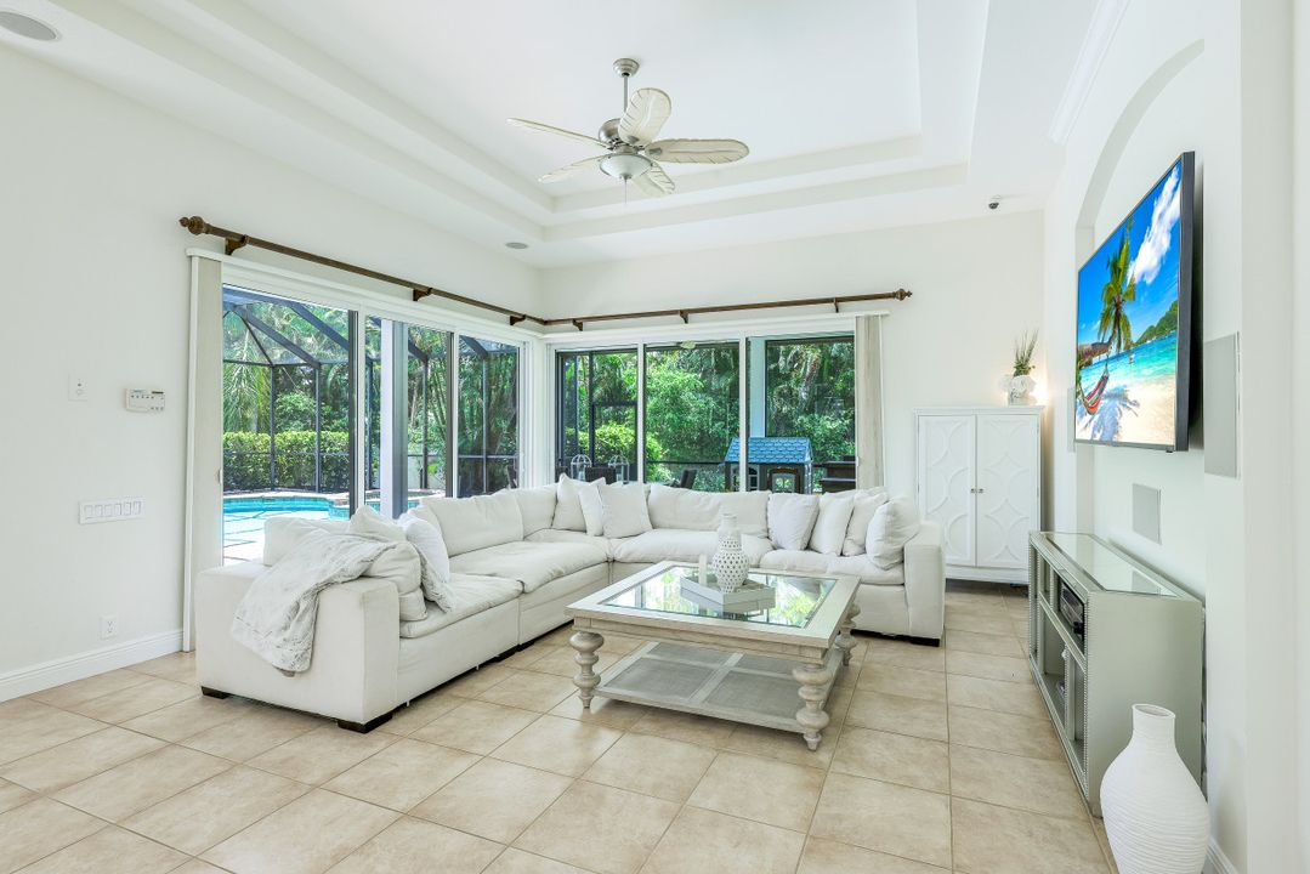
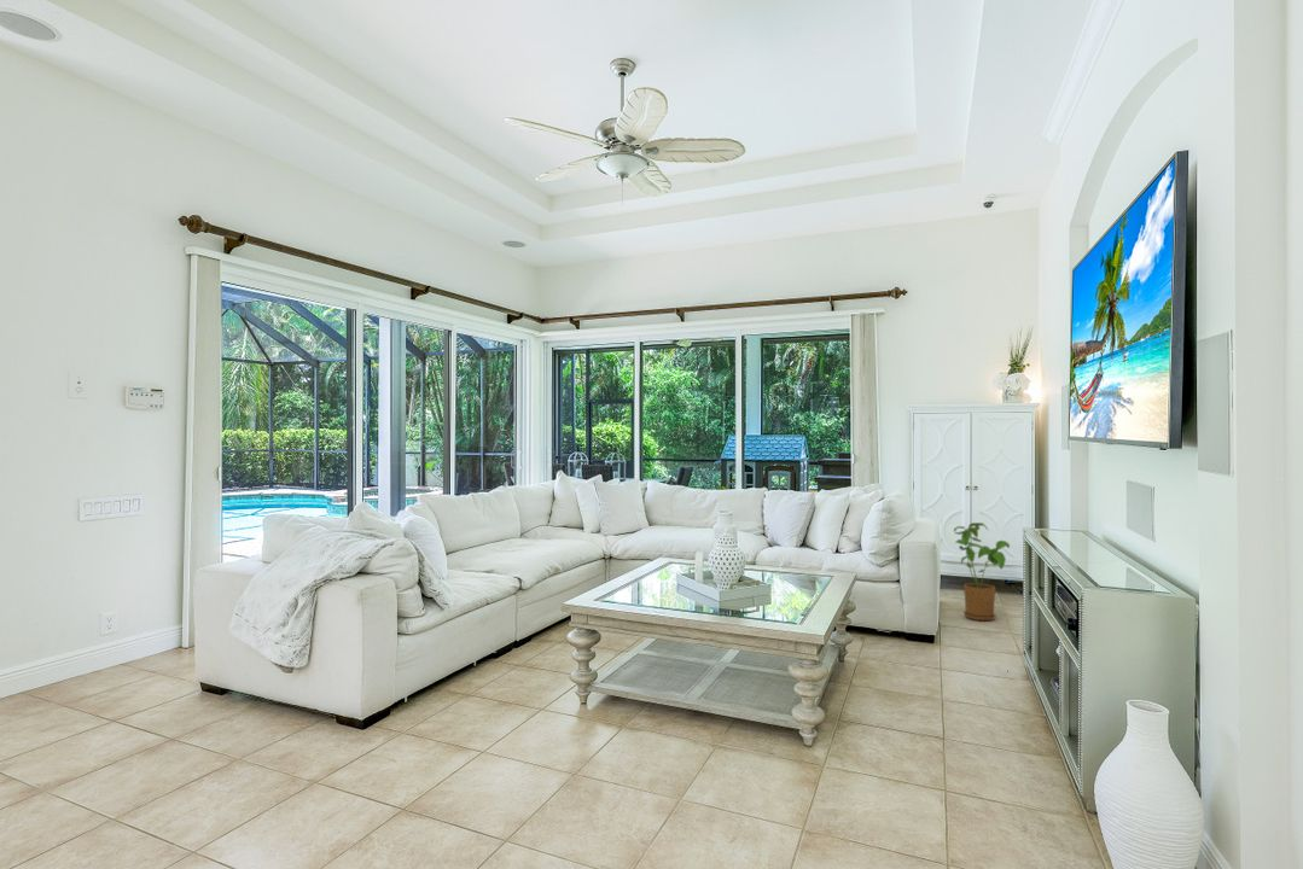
+ house plant (982, 570)
